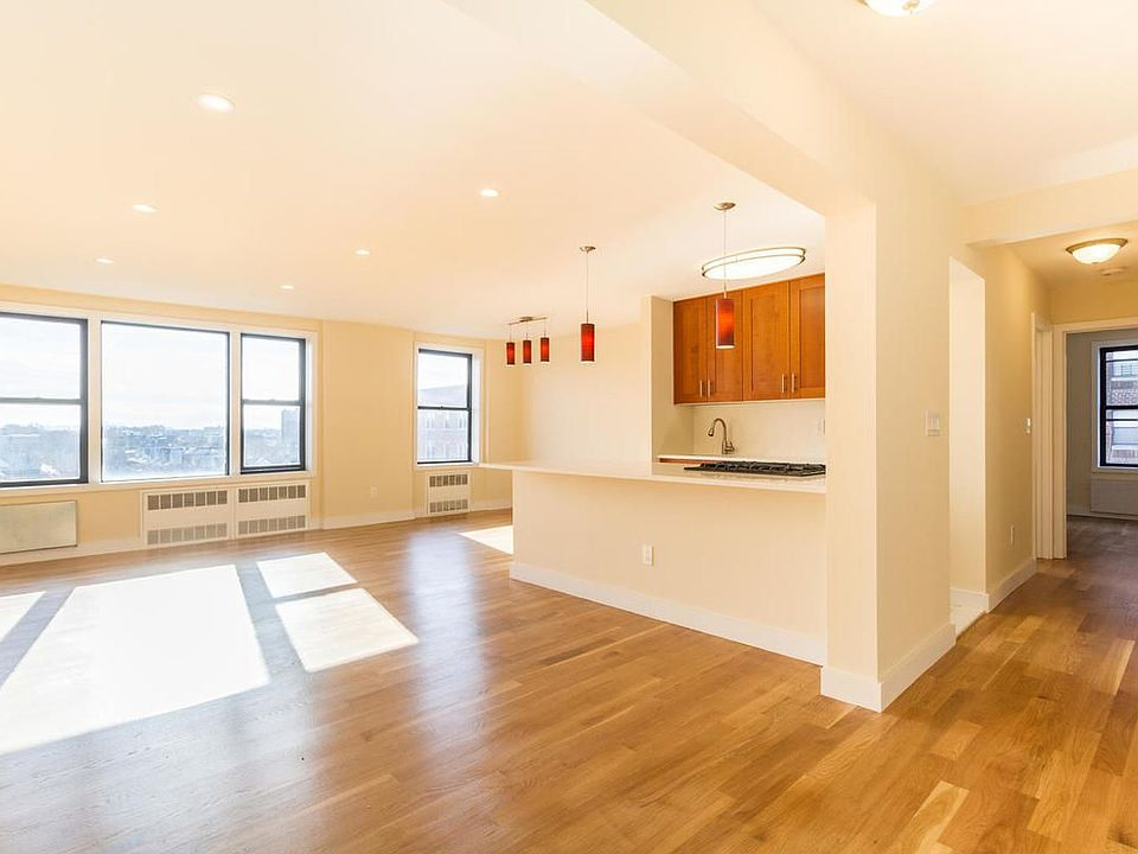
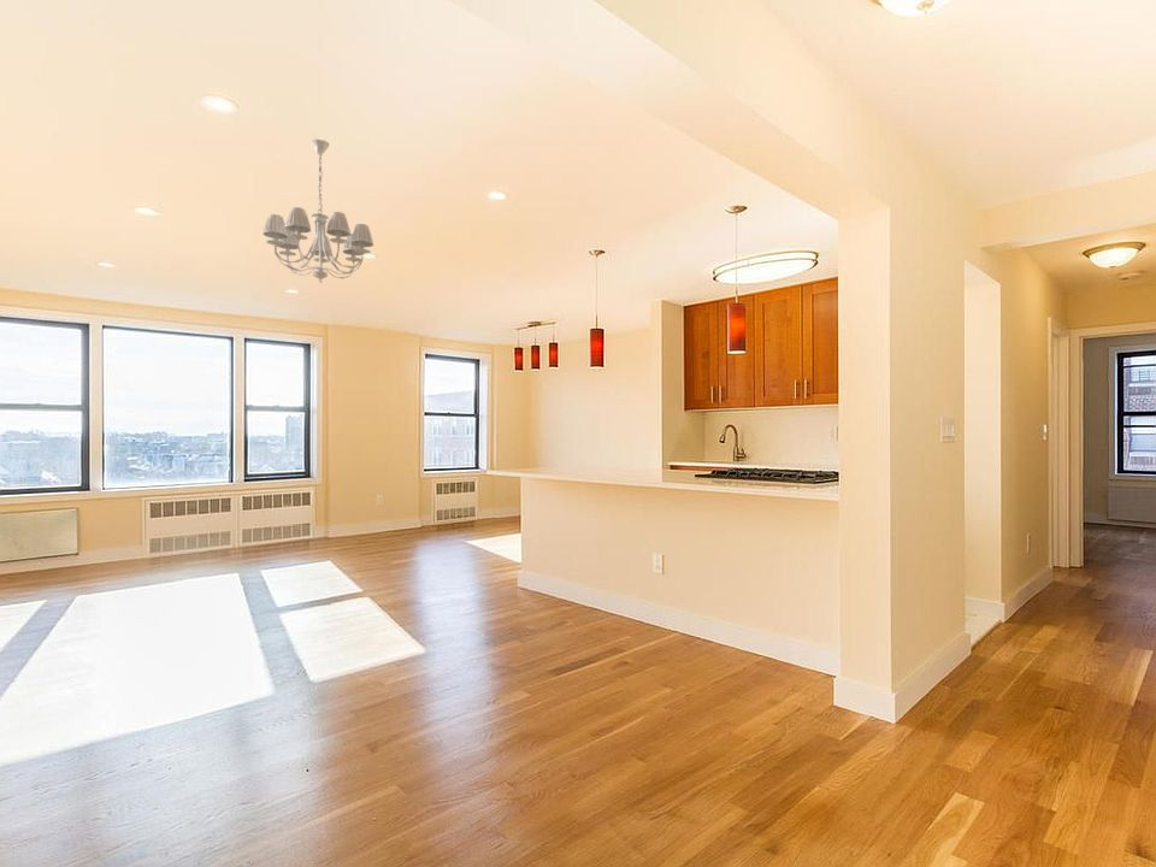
+ chandelier (319, 213)
